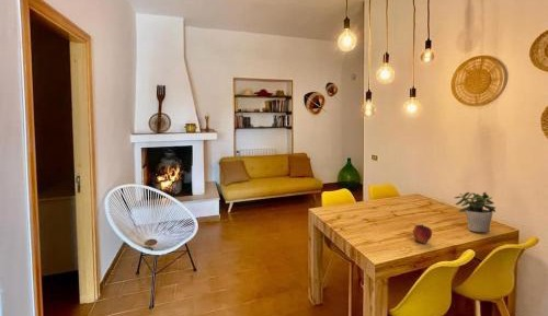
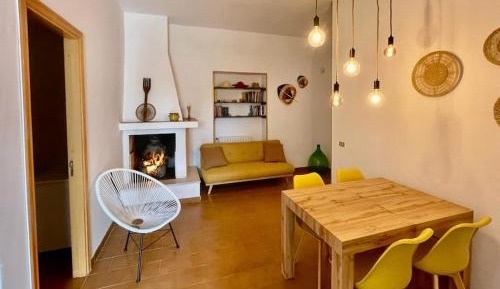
- potted plant (473, 210)
- fruit (422, 233)
